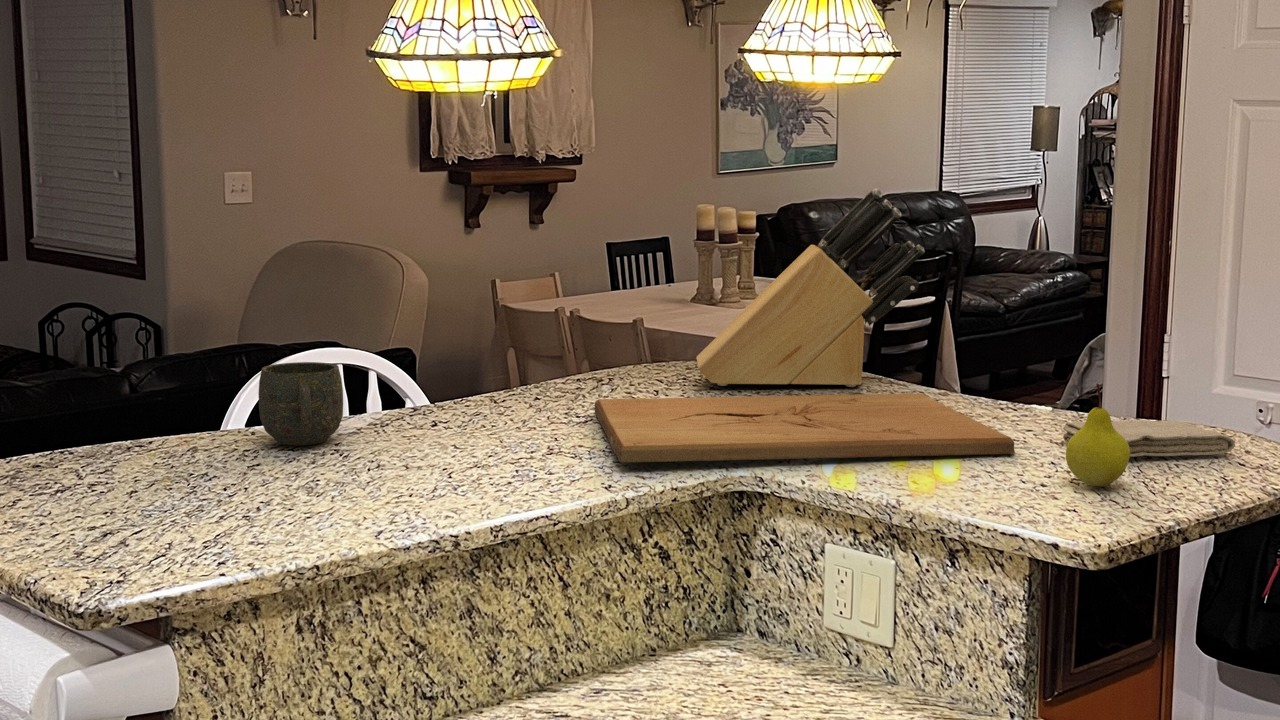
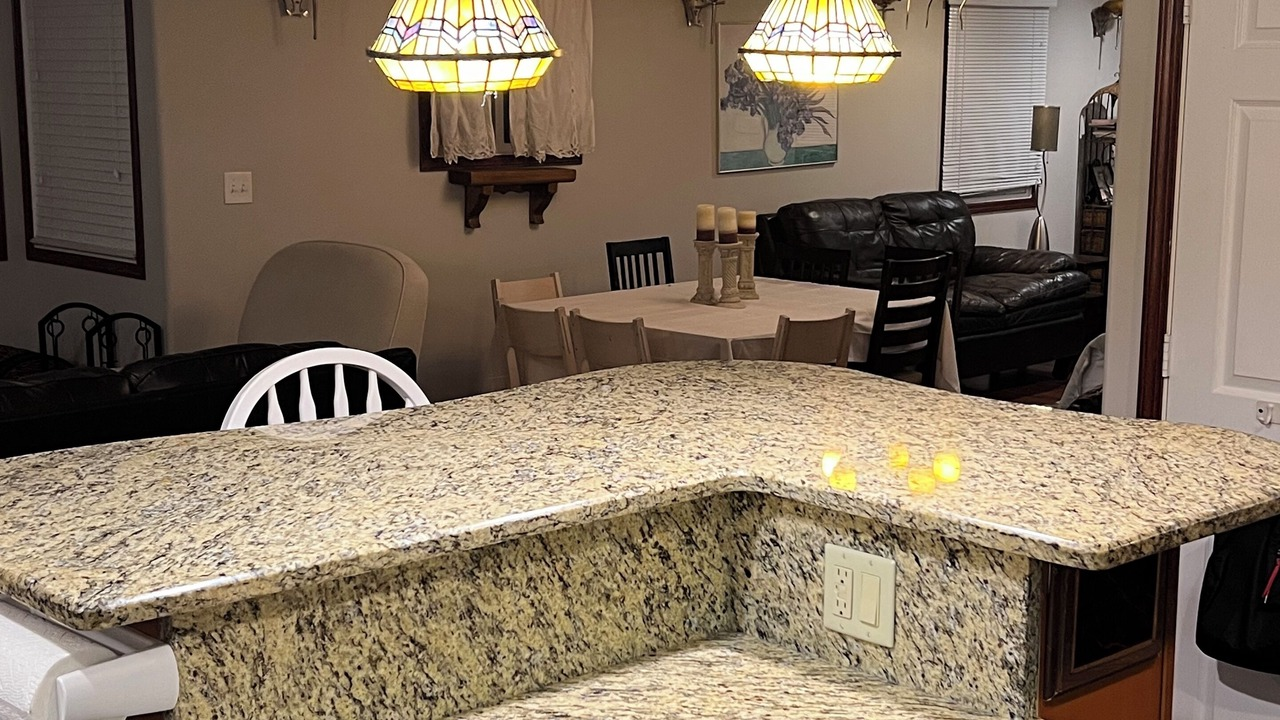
- fruit (1099, 433)
- knife block (808, 286)
- mug (302, 406)
- washcloth (1144, 436)
- cutting board (788, 423)
